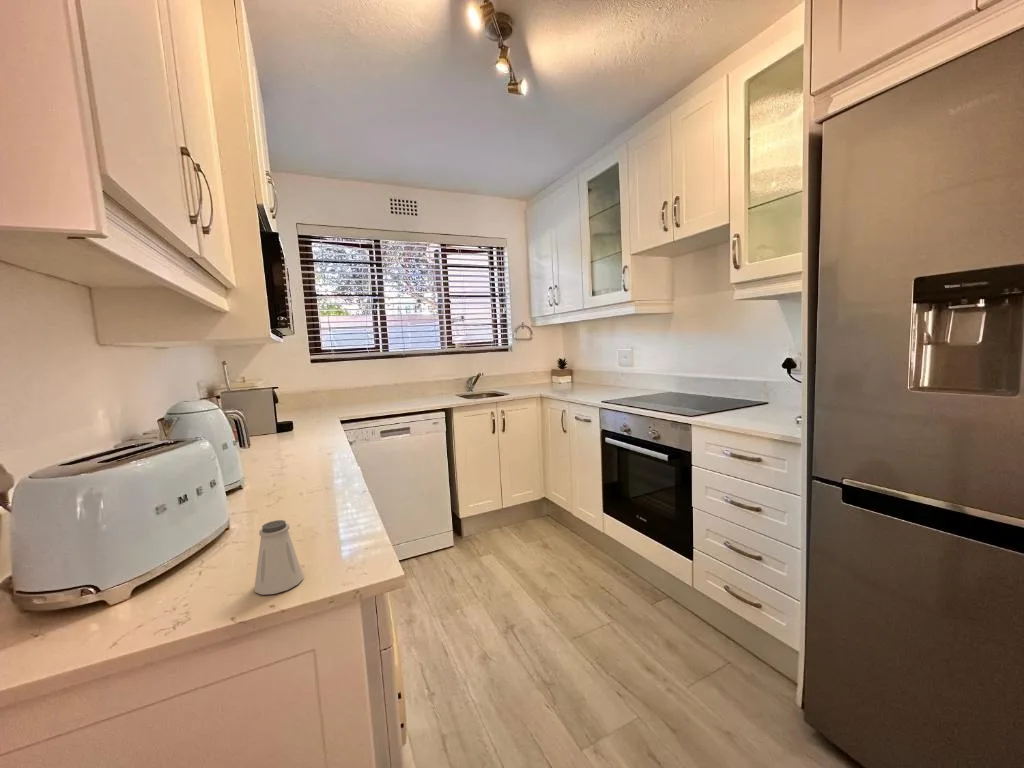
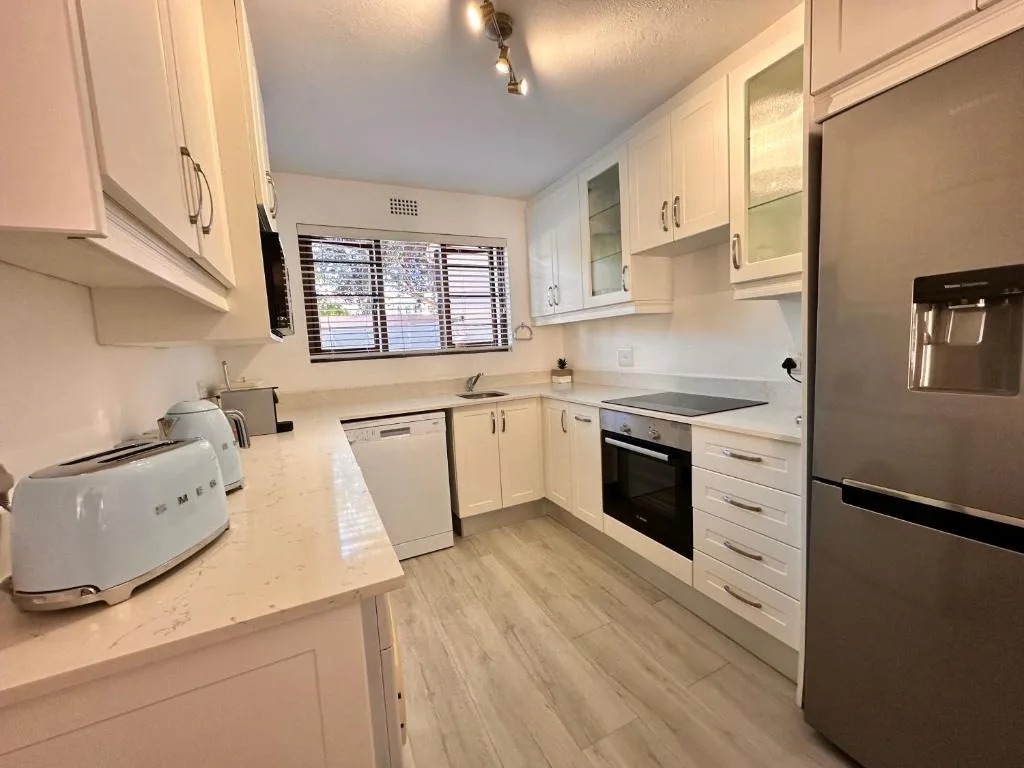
- saltshaker (276, 553)
